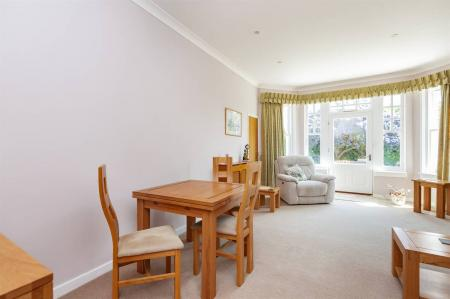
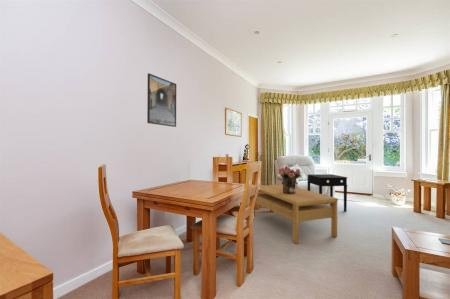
+ side table (330, 192)
+ bouquet (289, 179)
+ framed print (162, 102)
+ coffee table (288, 208)
